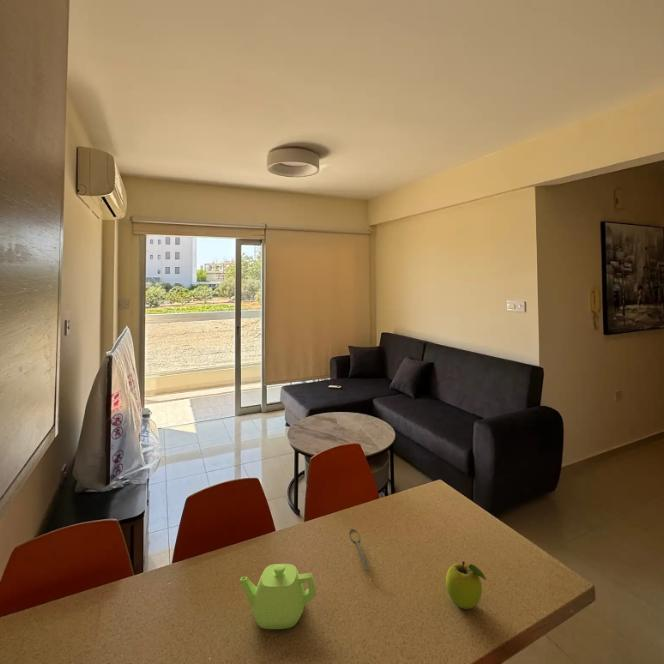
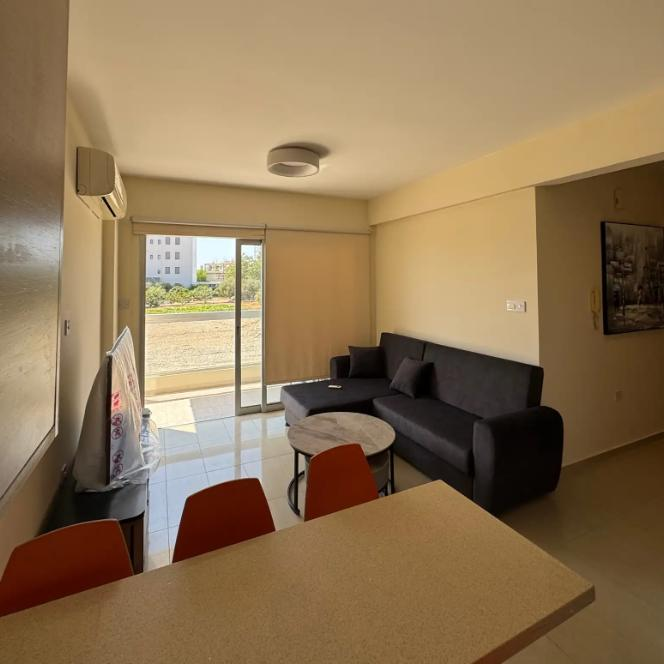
- teapot (278, 589)
- fruit (466, 583)
- spoon (359, 548)
